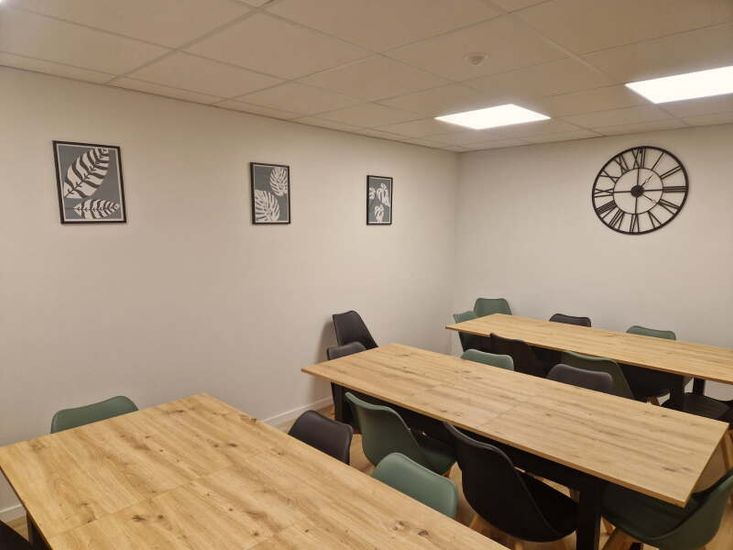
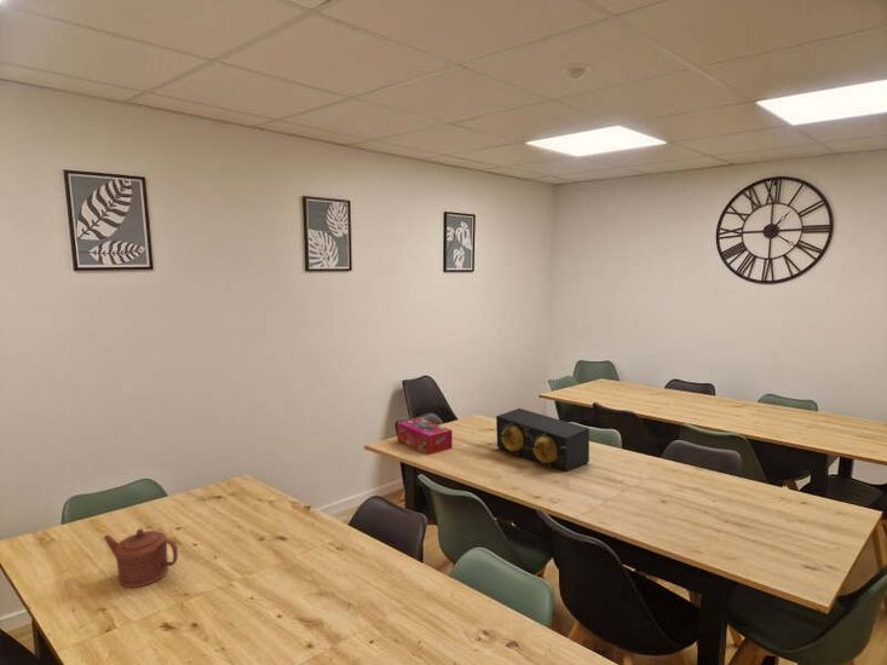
+ tissue box (424, 435)
+ speaker (534, 439)
+ teapot (142, 551)
